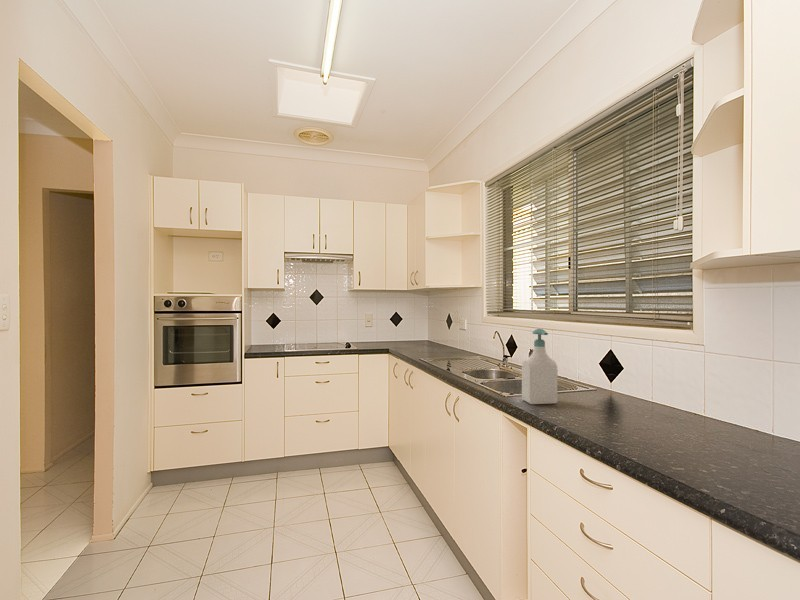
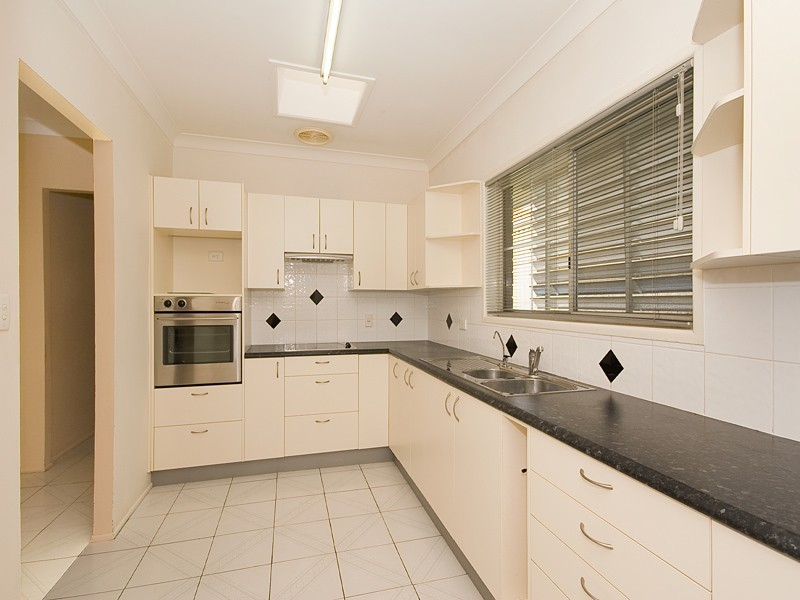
- soap bottle (540, 365)
